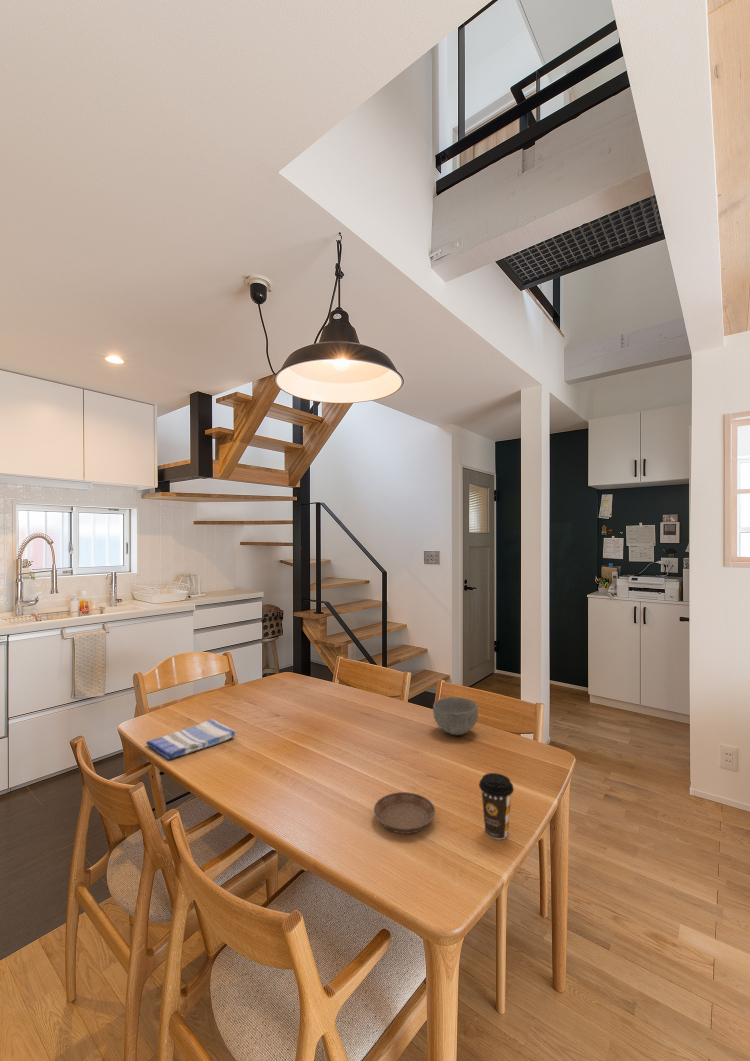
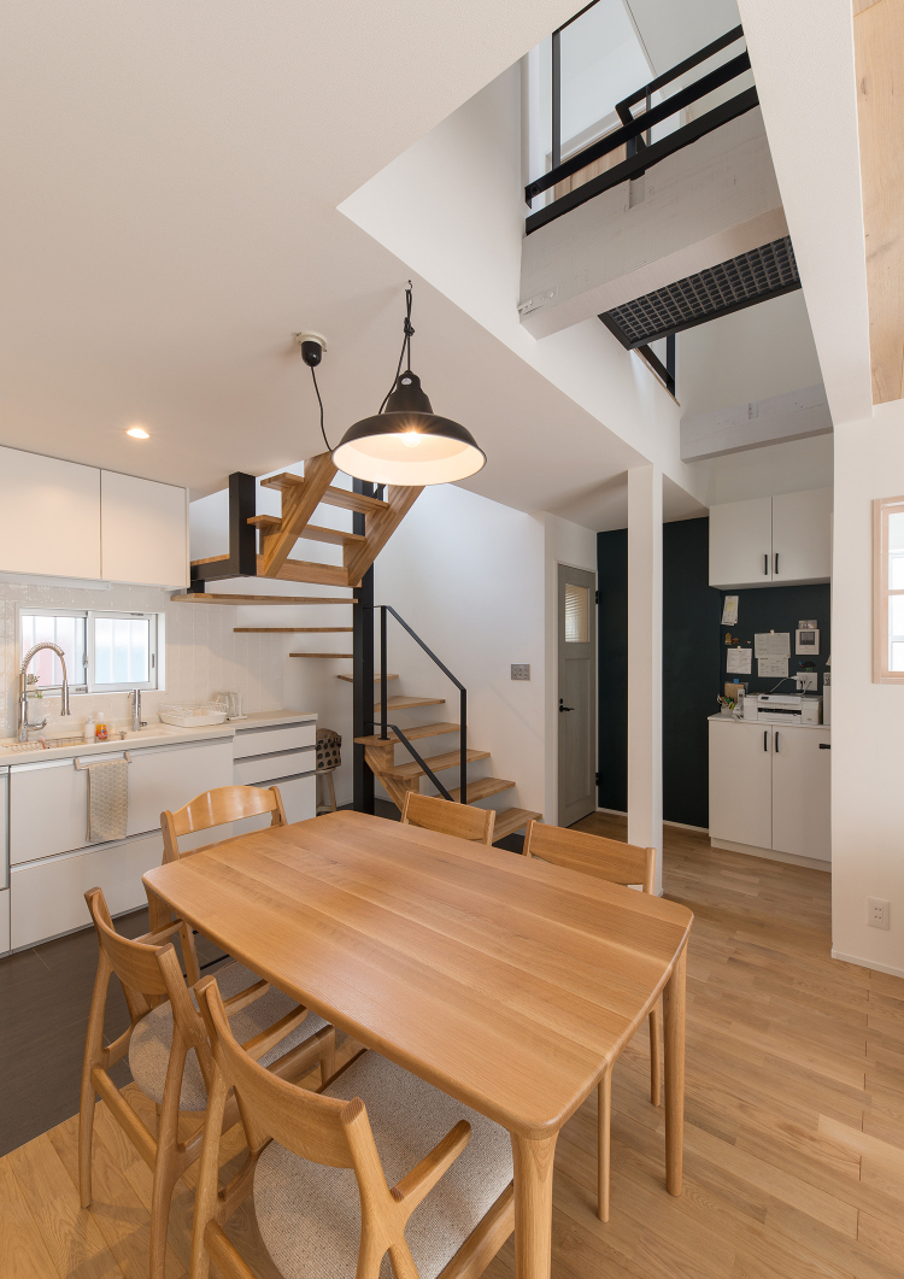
- bowl (455, 718)
- saucer (404, 814)
- coffee cup (496, 806)
- dish towel (192, 737)
